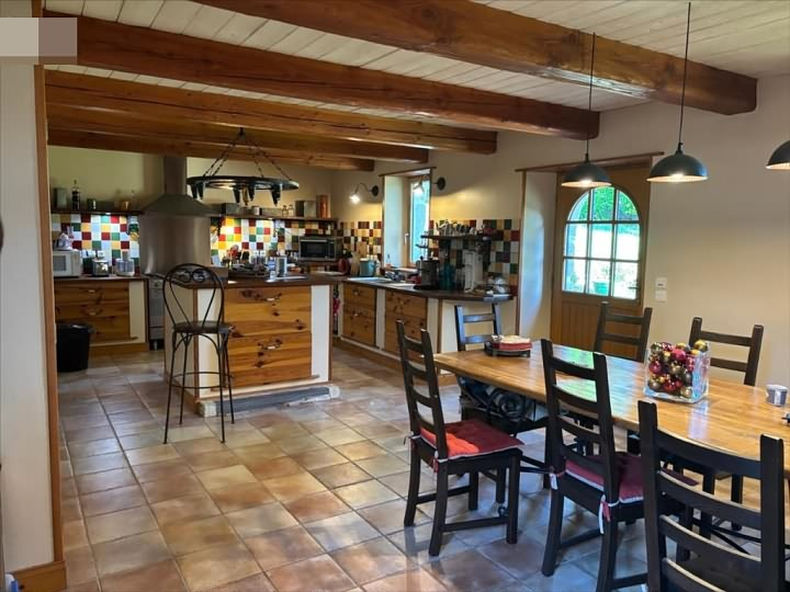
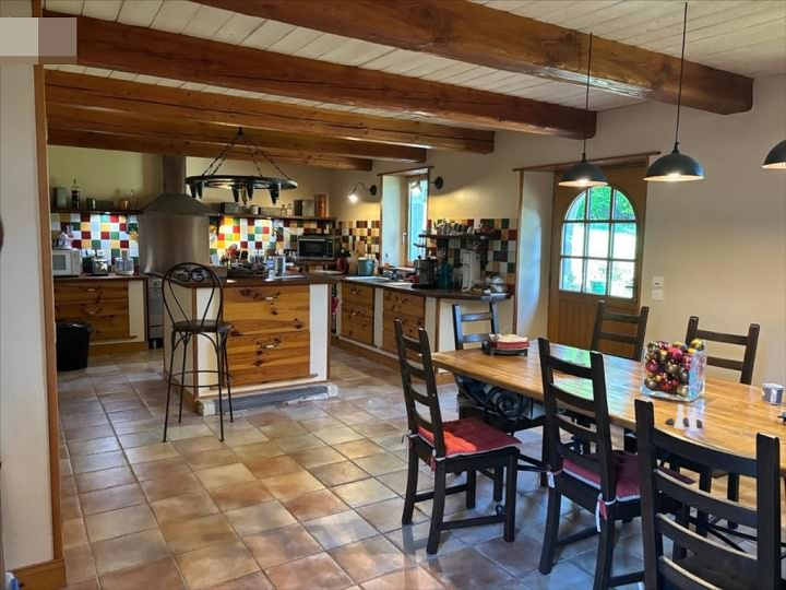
+ salt and pepper shaker set (684, 417)
